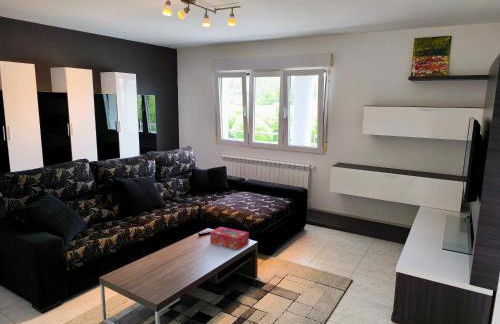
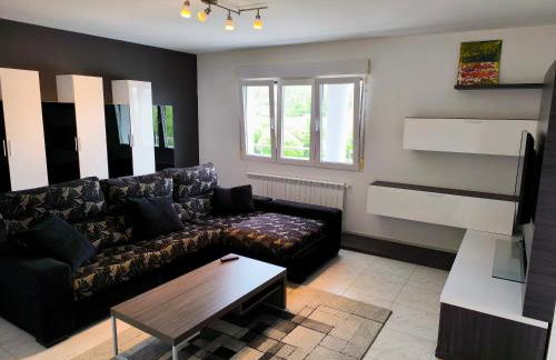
- tissue box (229, 237)
